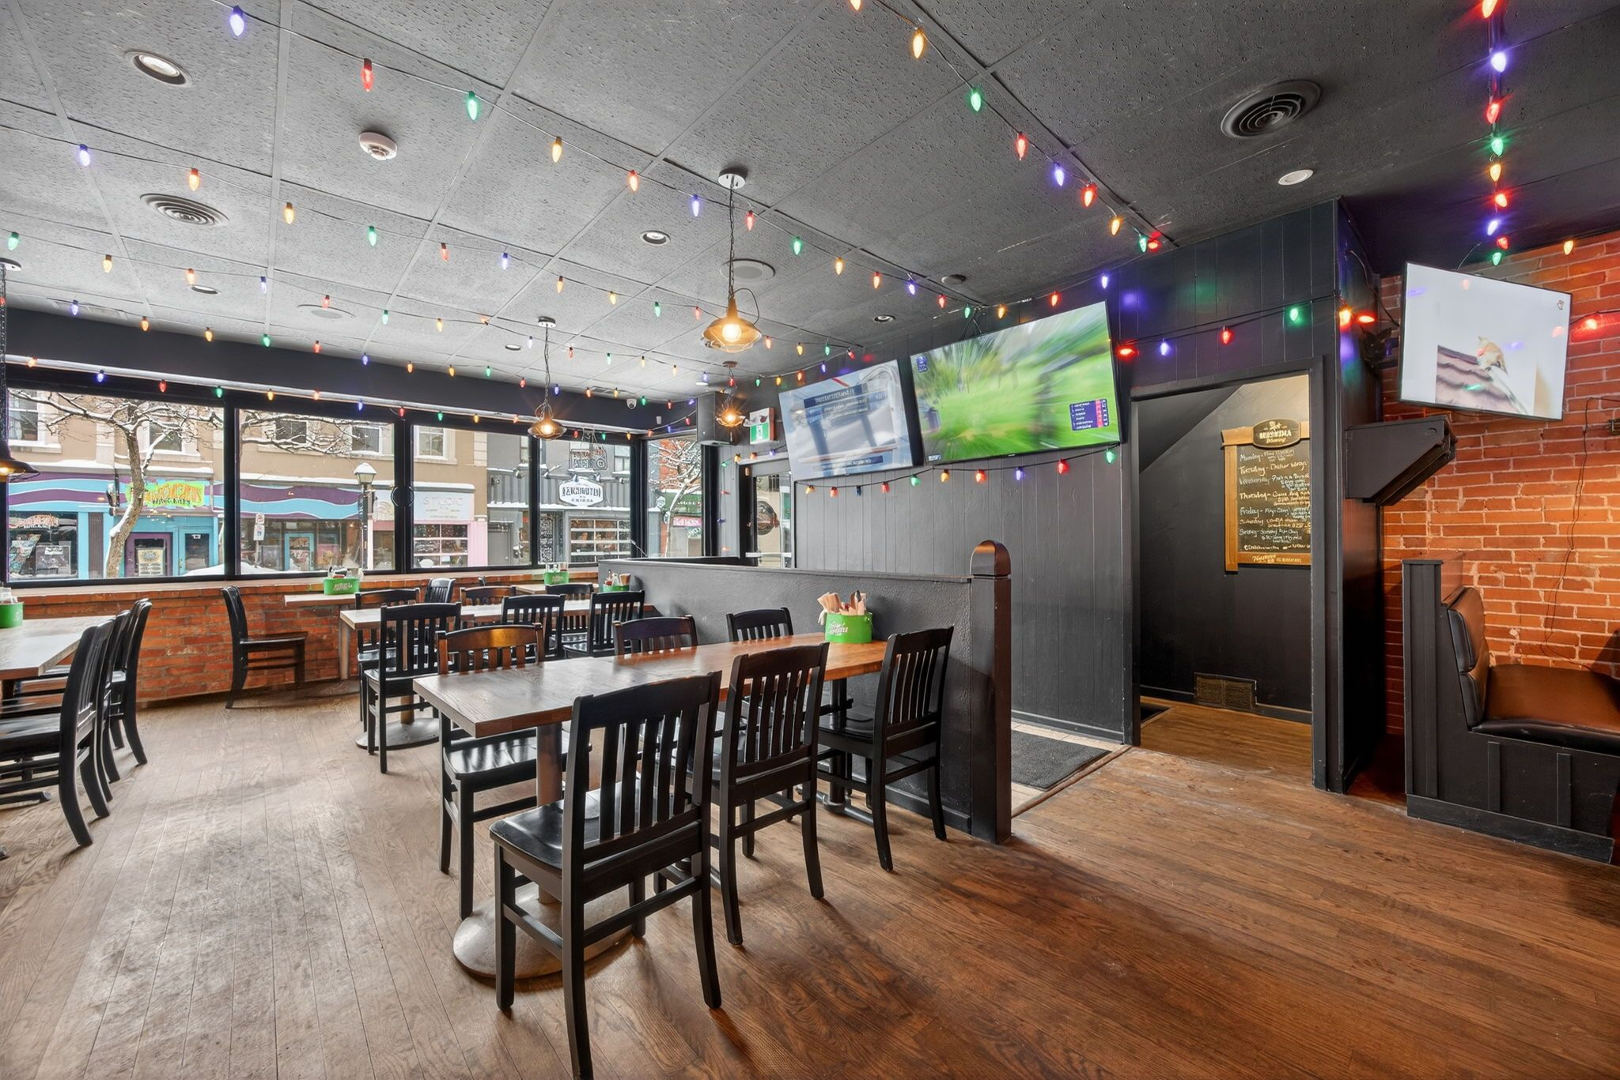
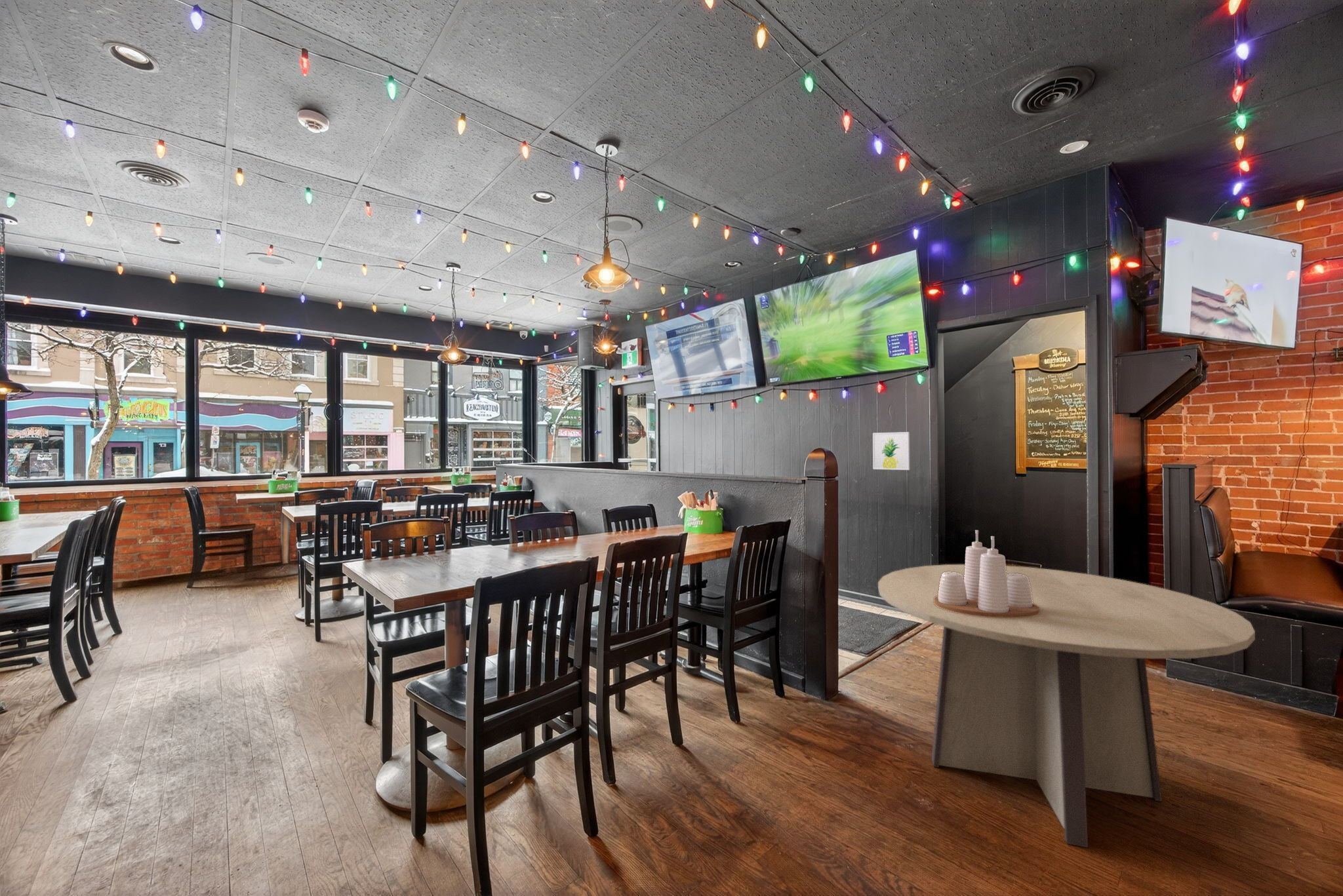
+ wall art (891, 451)
+ dining table (1038, 687)
+ condiment set (984, 569)
